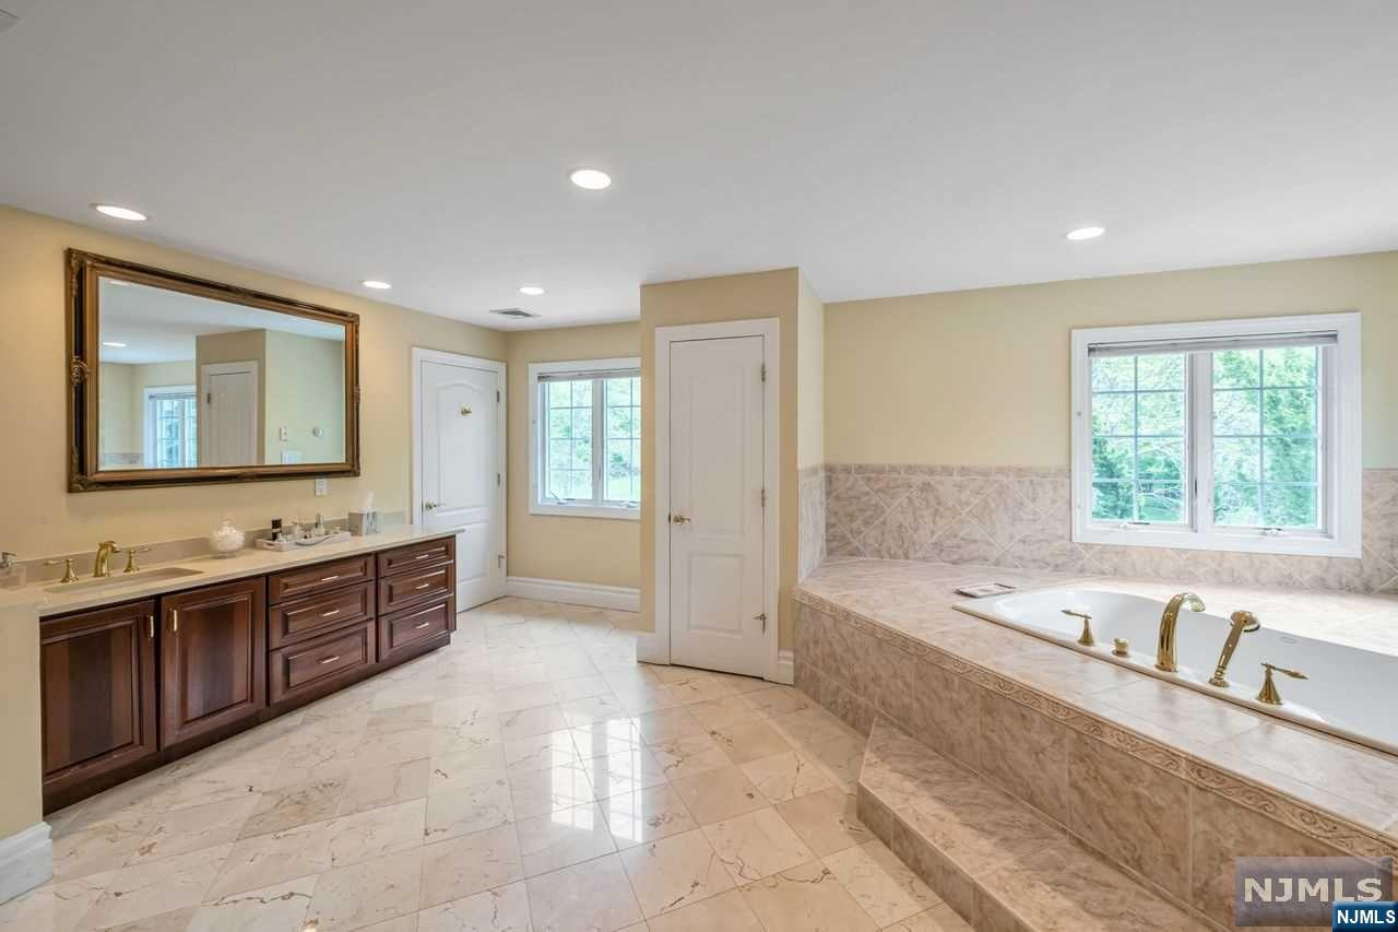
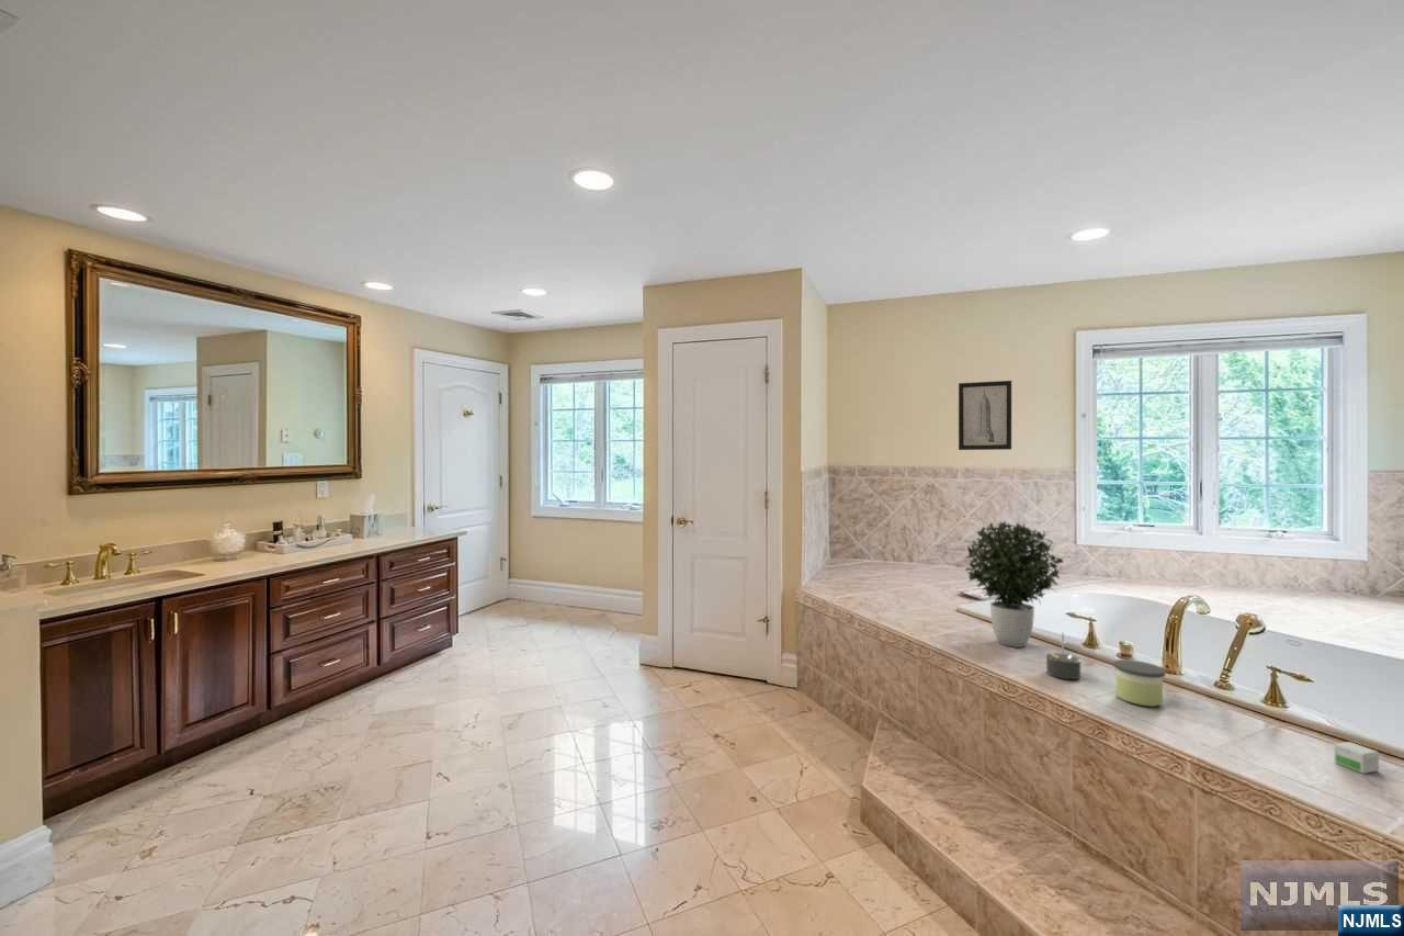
+ potted plant (1010, 582)
+ candle (1139, 683)
+ candle (1063, 654)
+ small box (1356, 757)
+ wall art (984, 416)
